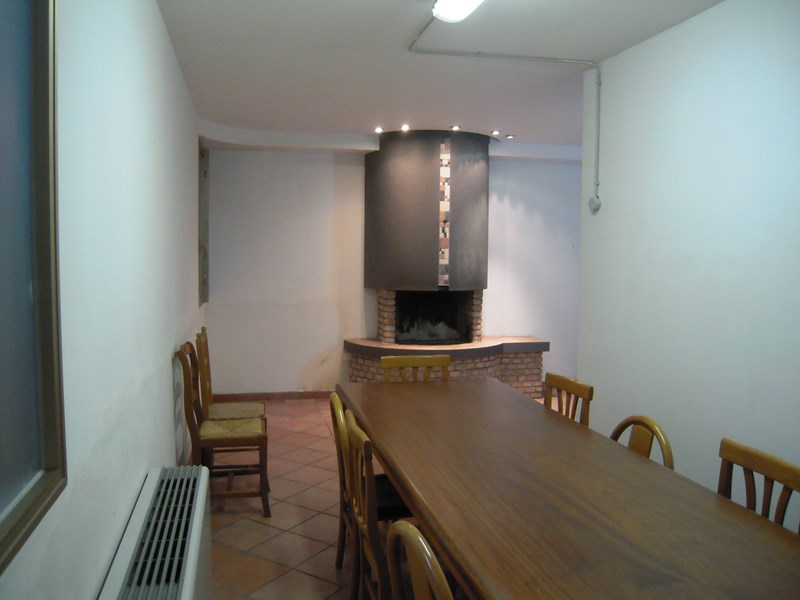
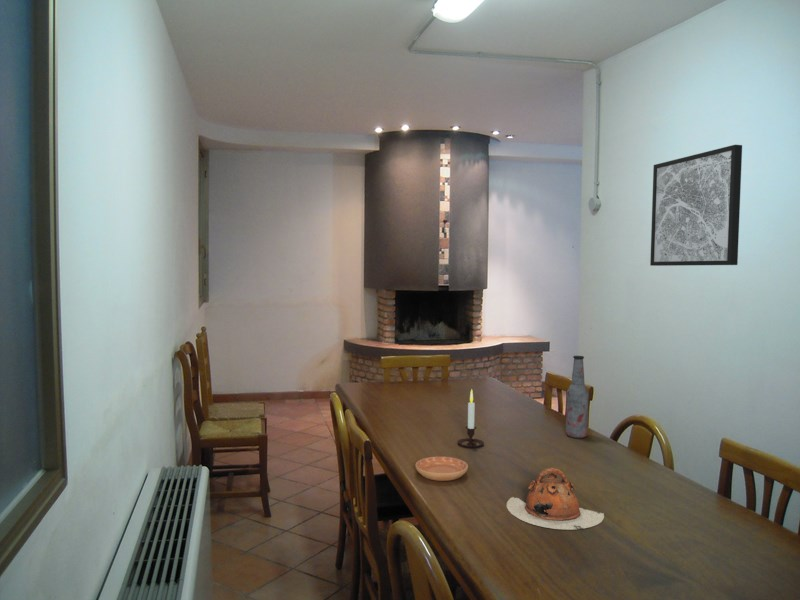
+ teapot (555, 488)
+ saucer (441, 469)
+ candle (472, 417)
+ wall art (692, 210)
+ bottle (577, 396)
